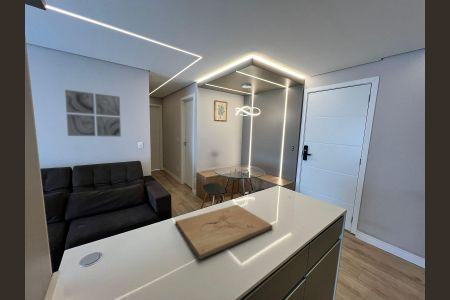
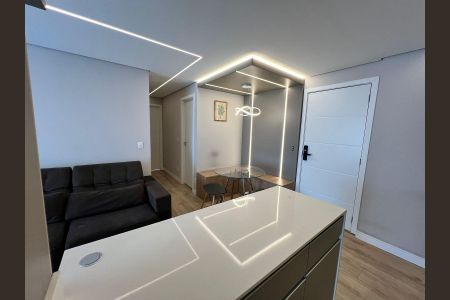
- cutting board (223, 224)
- wall art (94, 114)
